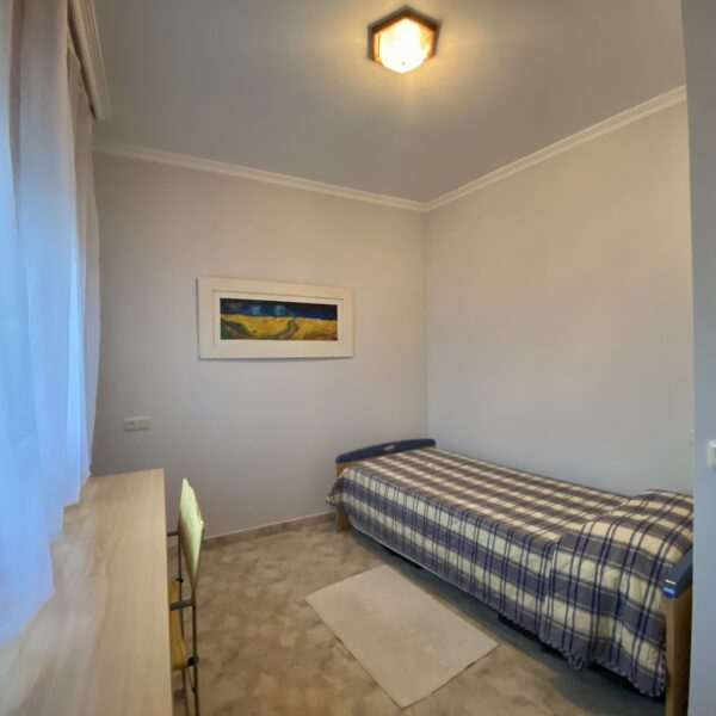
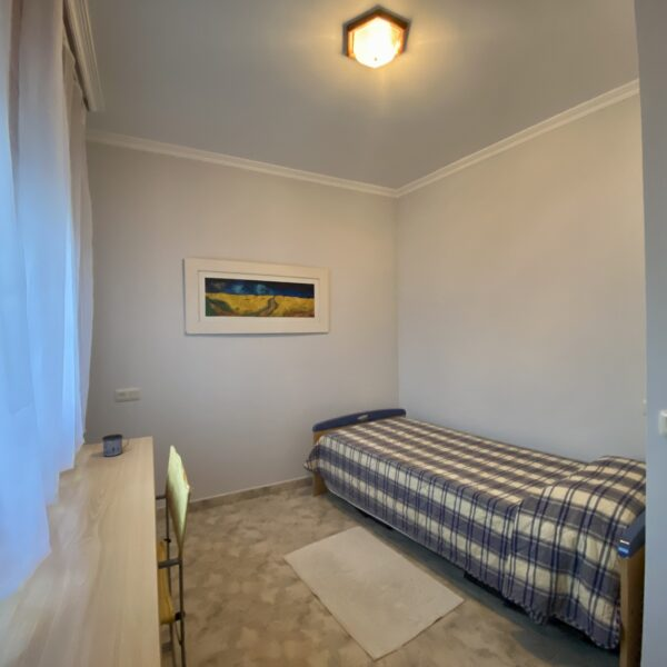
+ mug (116, 445)
